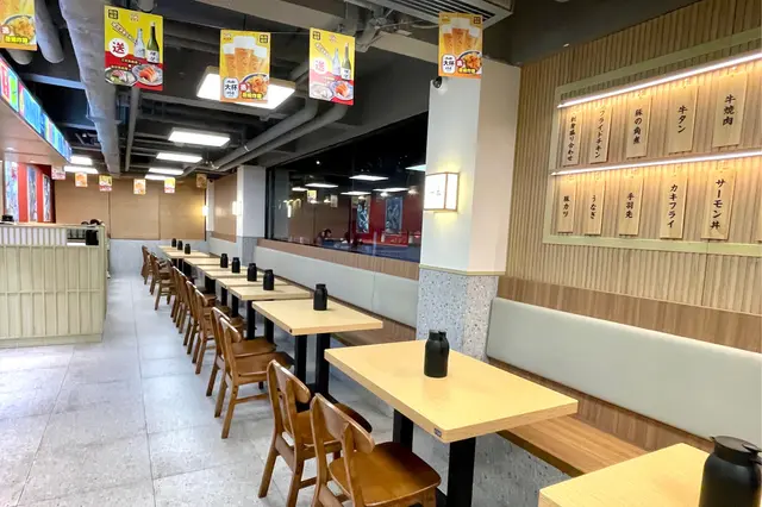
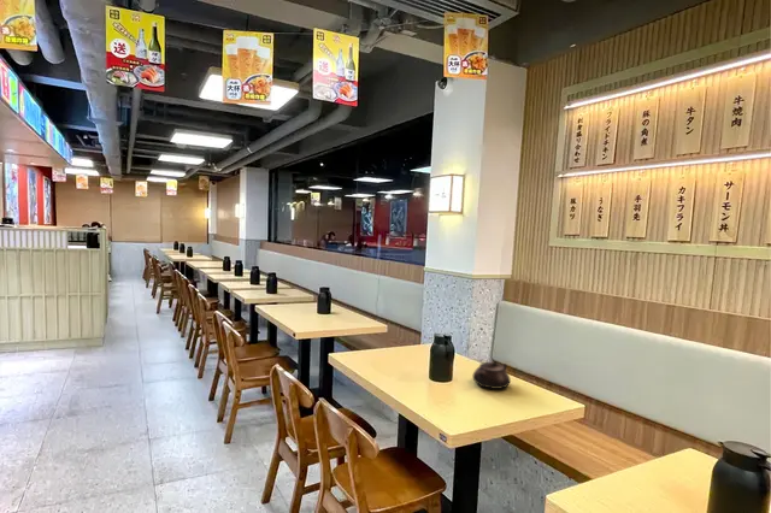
+ teapot (490, 372)
